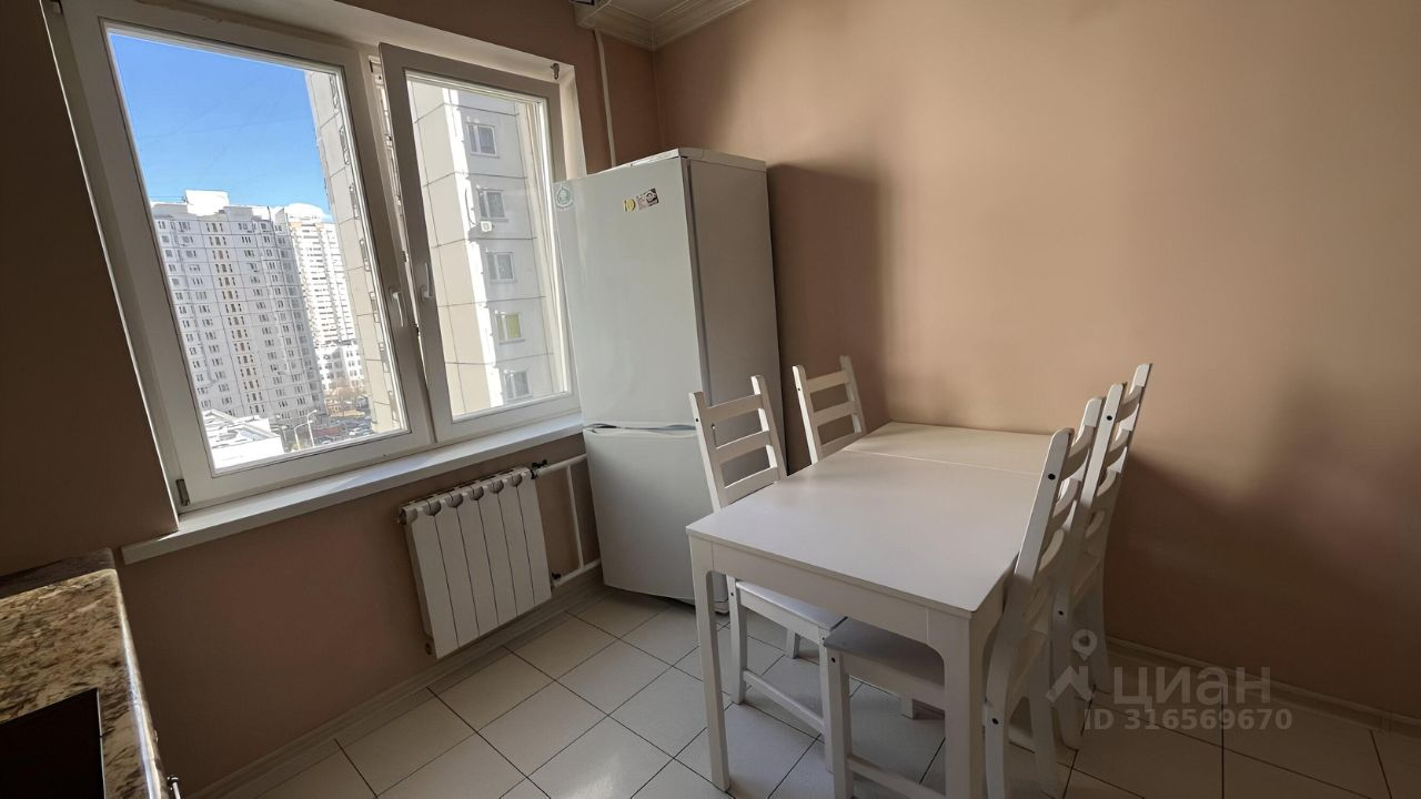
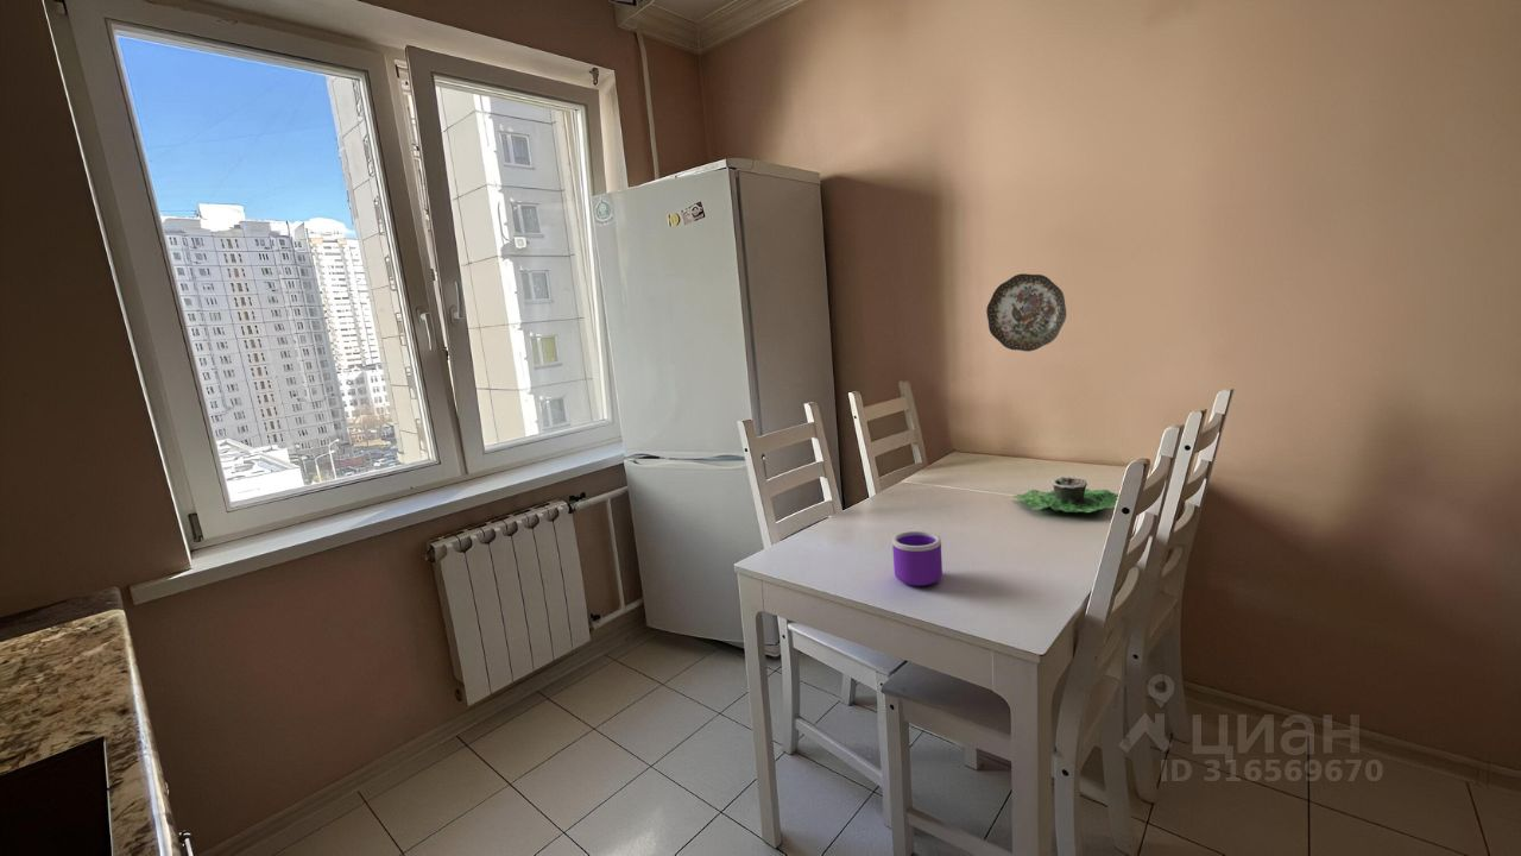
+ succulent planter (1066, 491)
+ mug (921, 556)
+ decorative plate (1025, 313)
